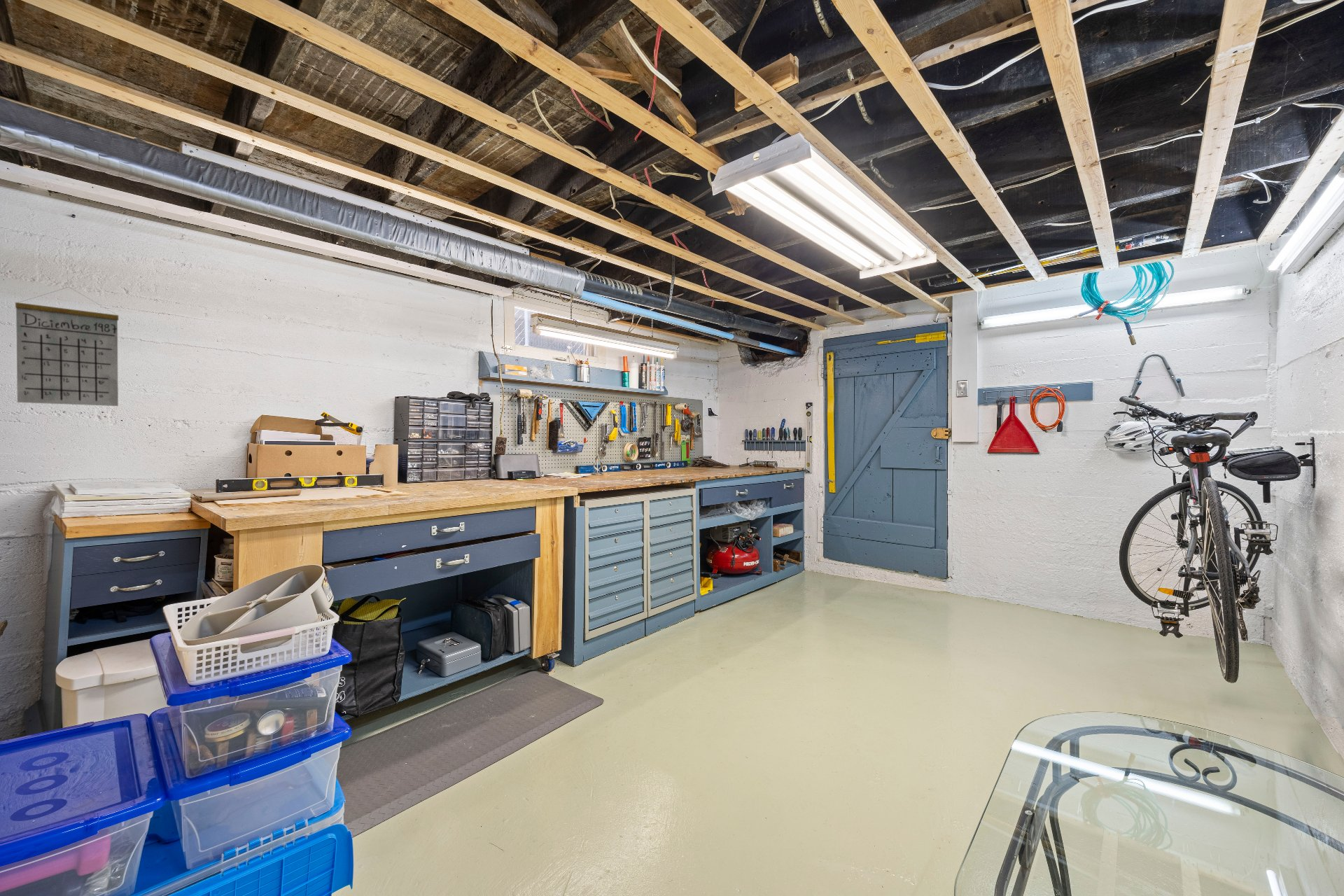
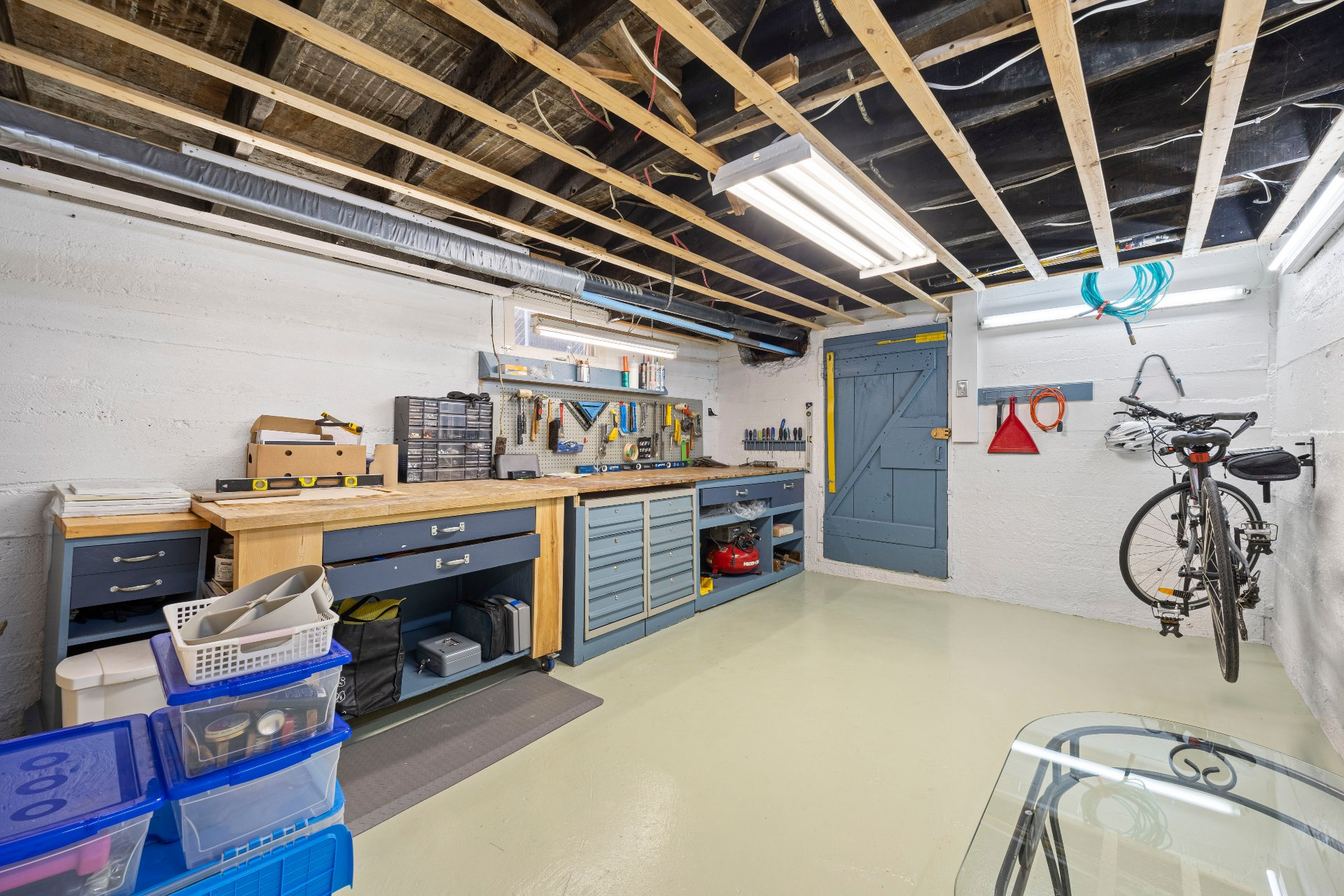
- calendar (69, 345)
